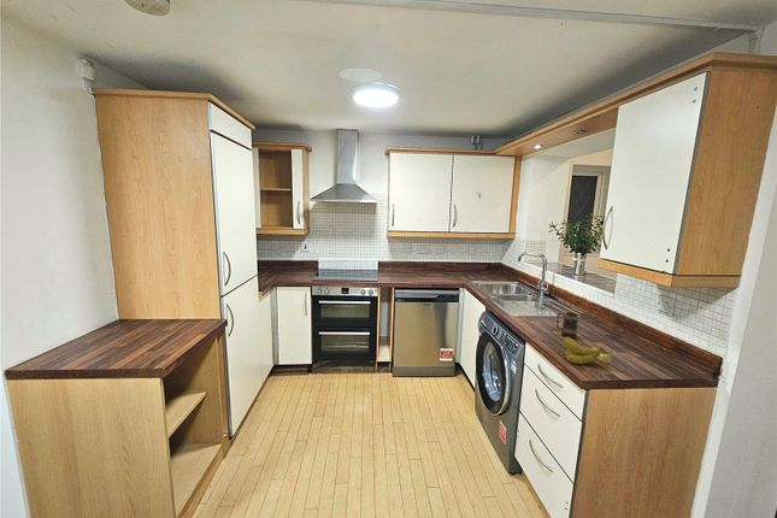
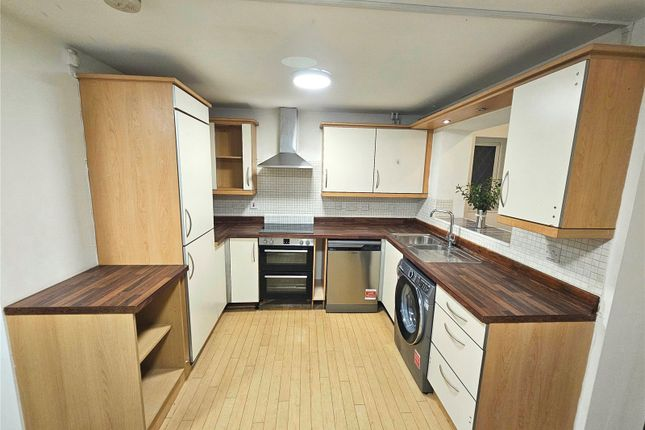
- banana (585, 352)
- mug (566, 324)
